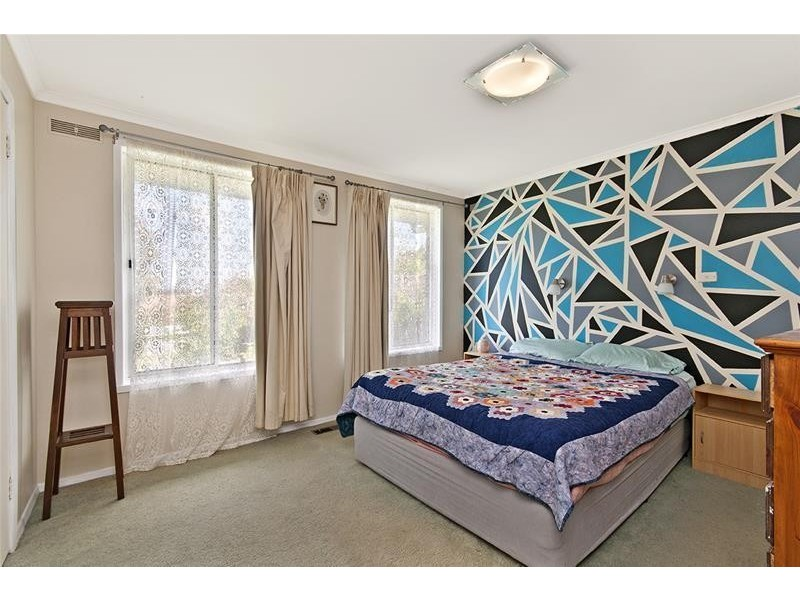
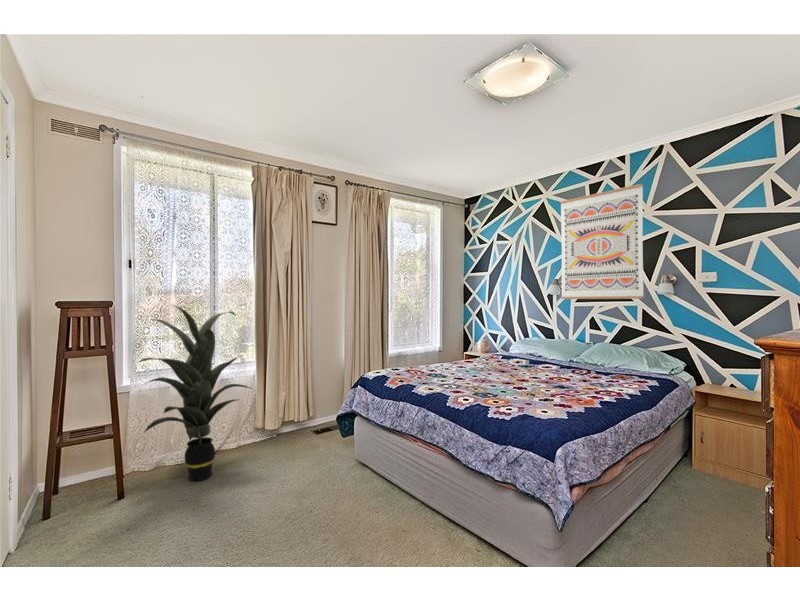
+ wall art (598, 246)
+ indoor plant (191, 390)
